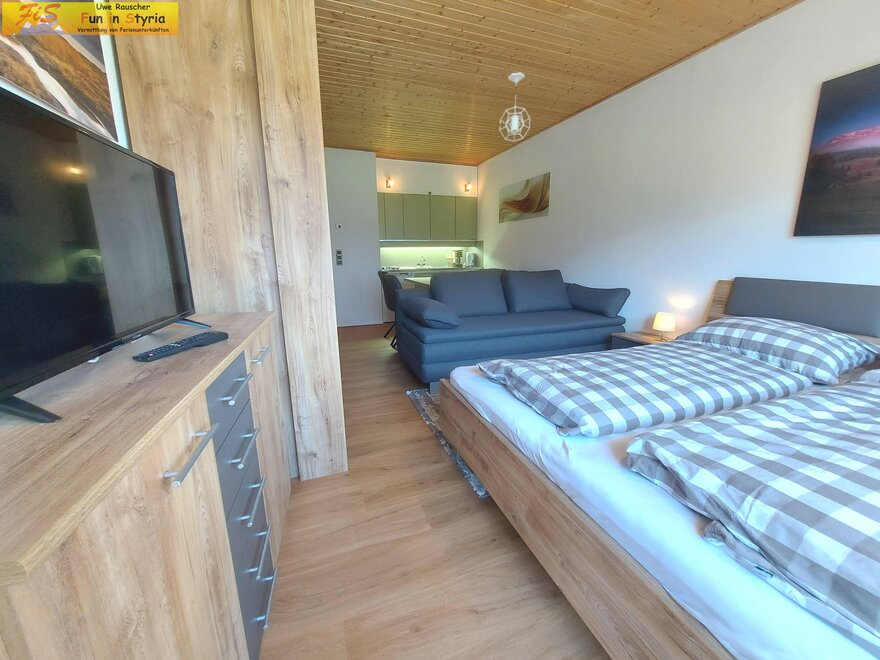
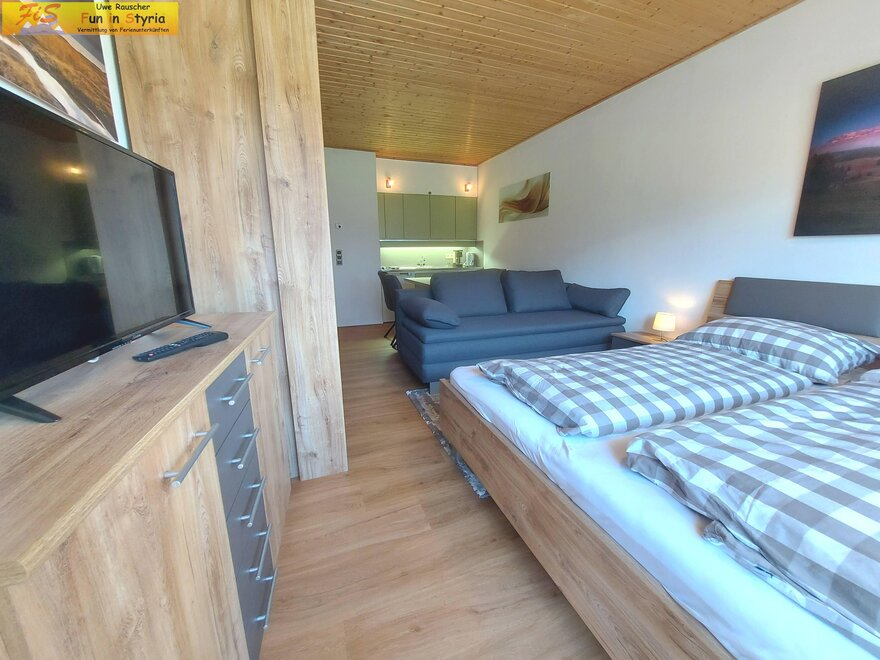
- pendant light (515, 109)
